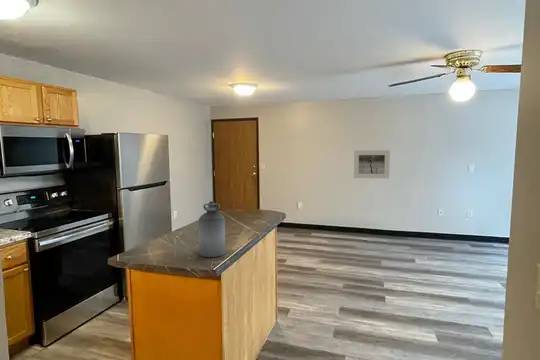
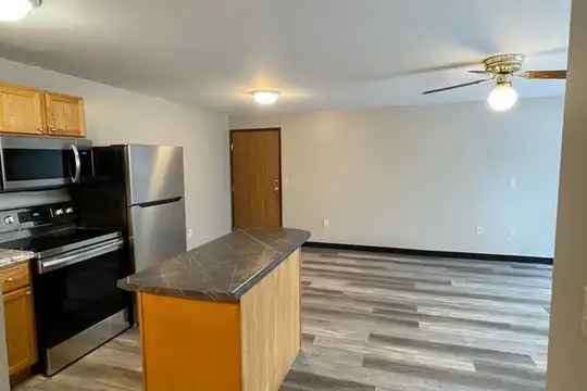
- bottle (211, 227)
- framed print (371, 164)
